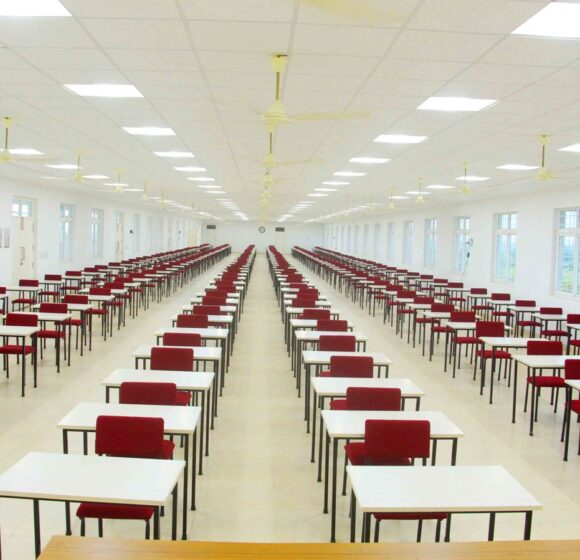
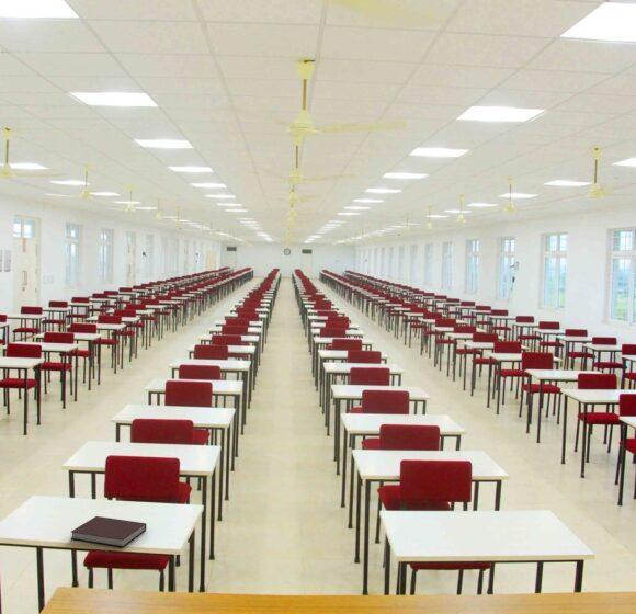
+ notebook (109, 531)
